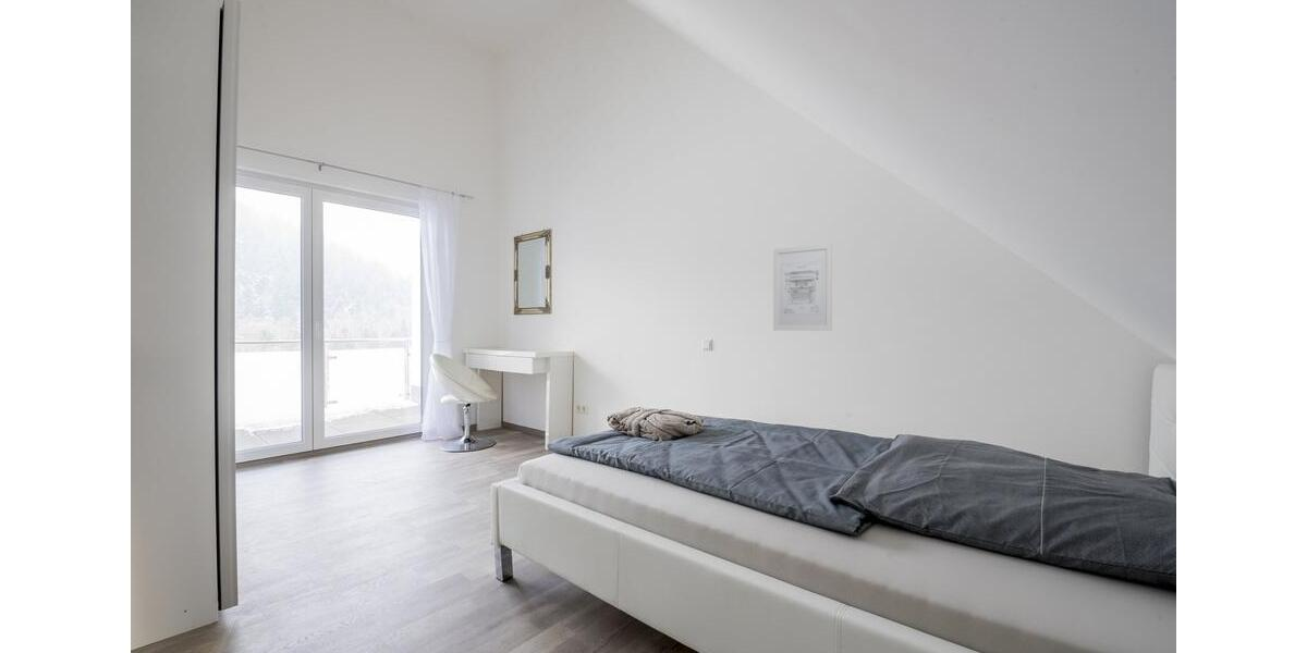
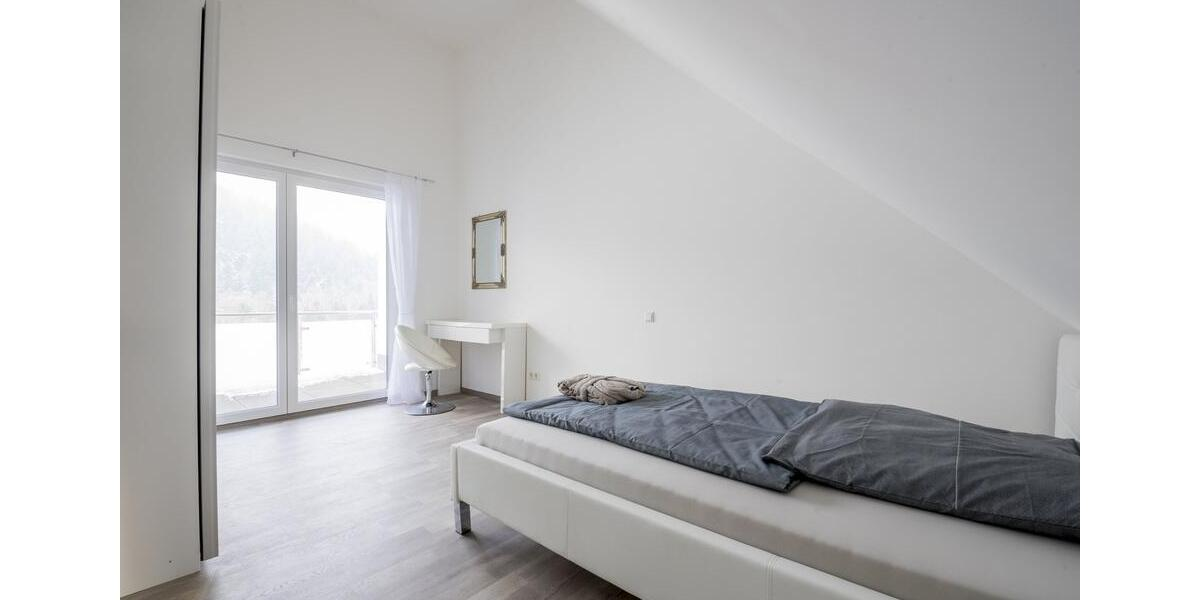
- wall art (801, 288)
